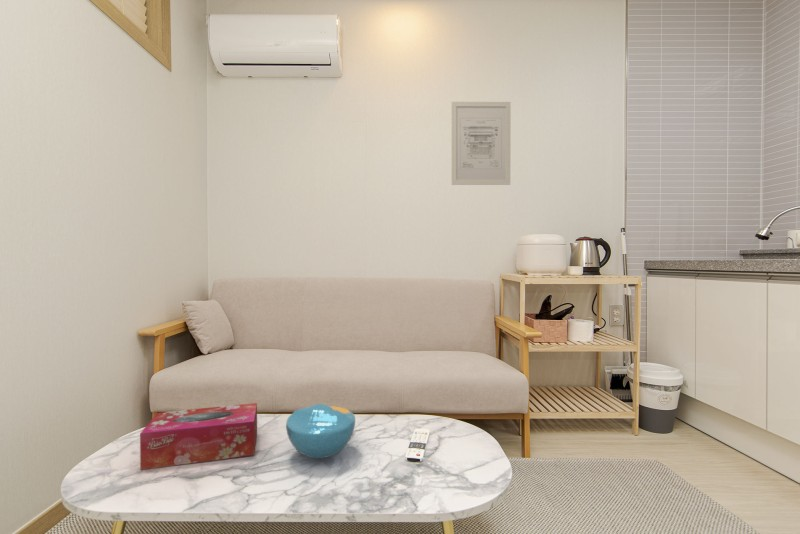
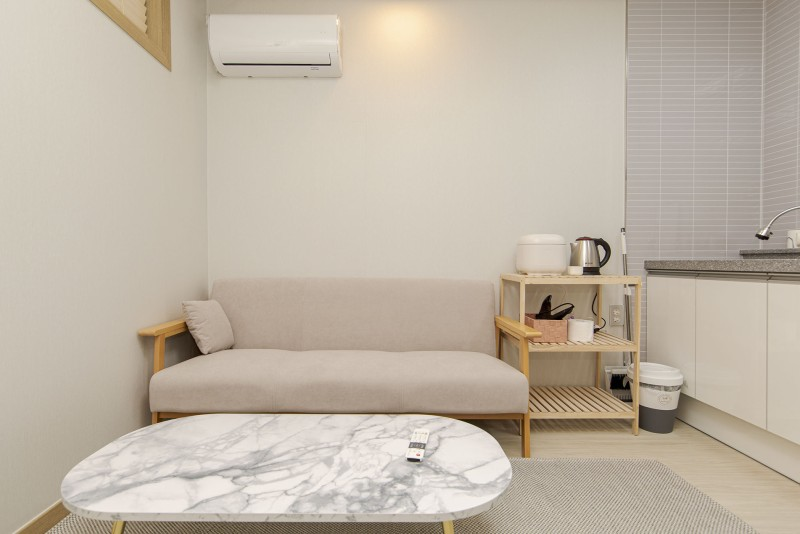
- bowl (321, 429)
- wall art (481, 143)
- tissue box (204, 433)
